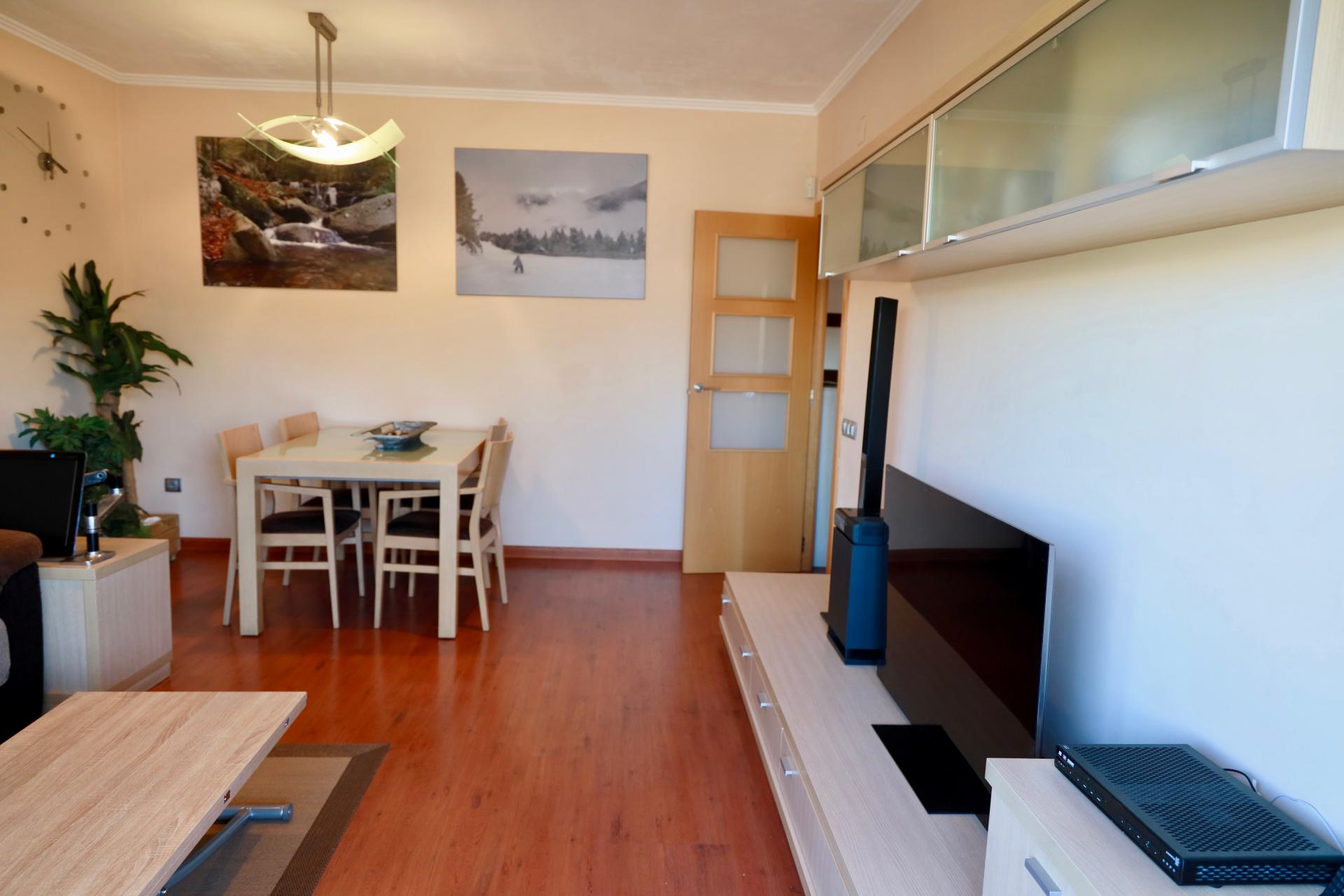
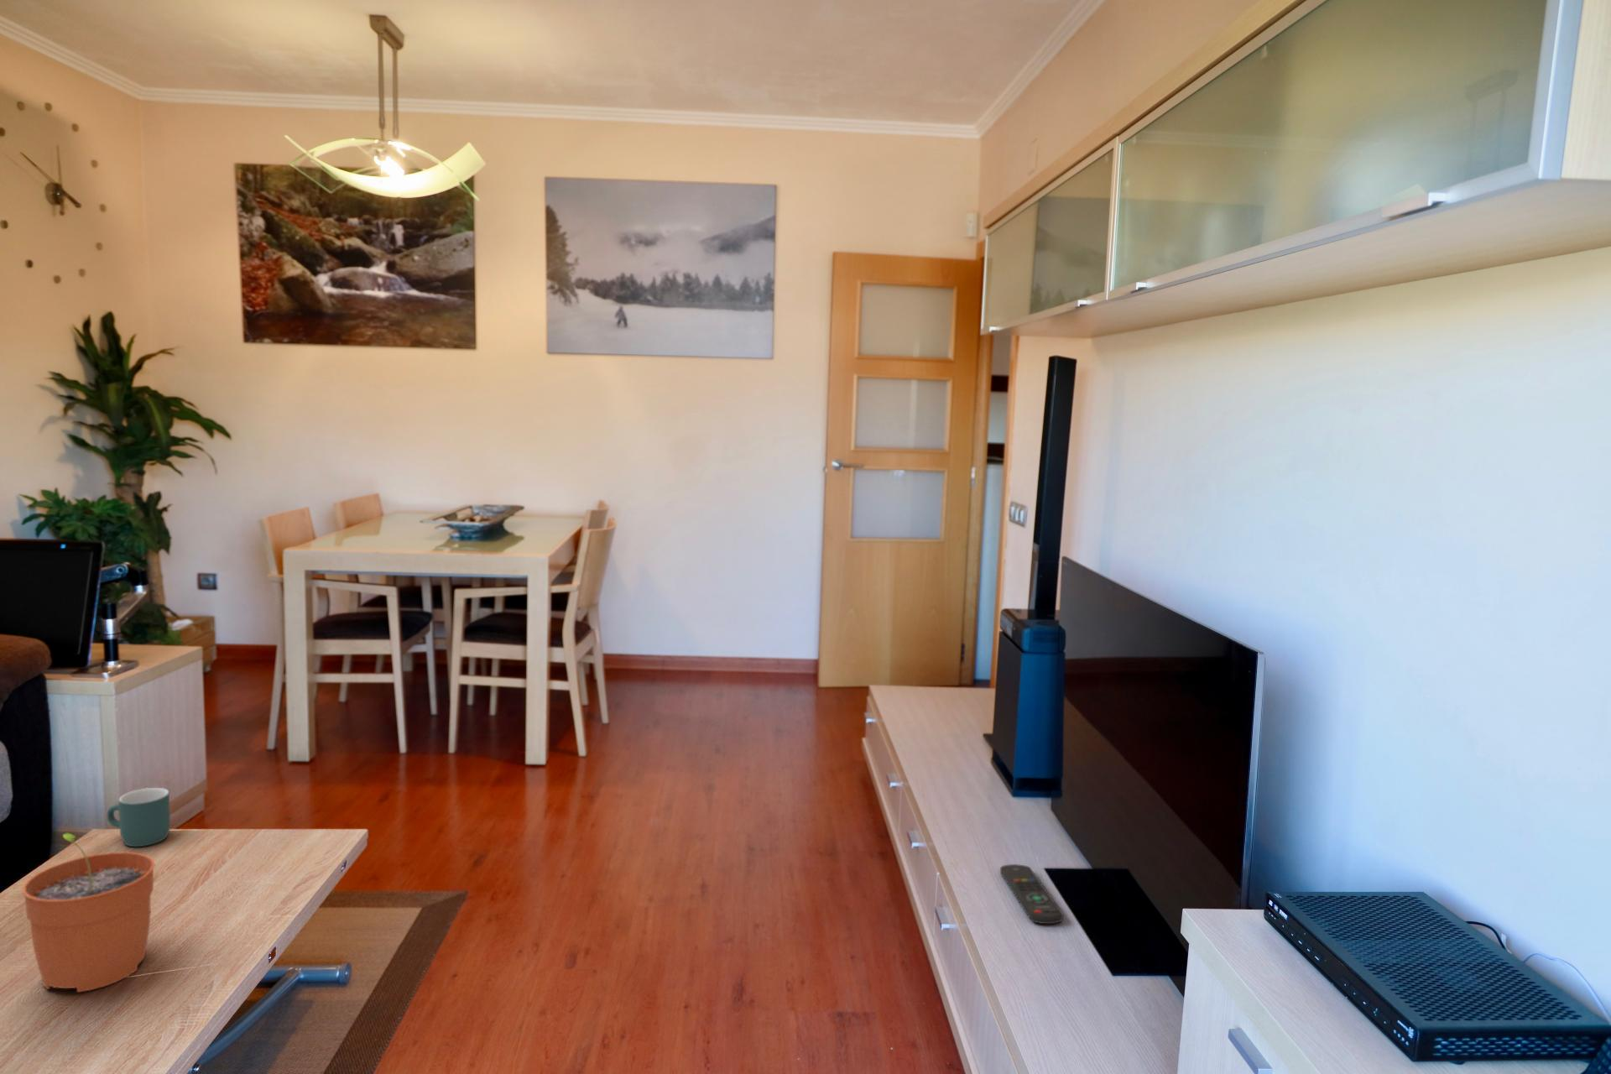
+ mug (135, 817)
+ remote control (1030, 892)
+ plant pot (91, 898)
